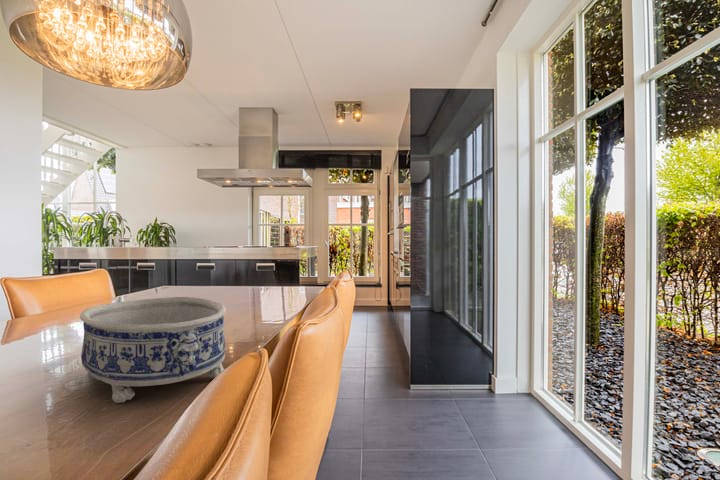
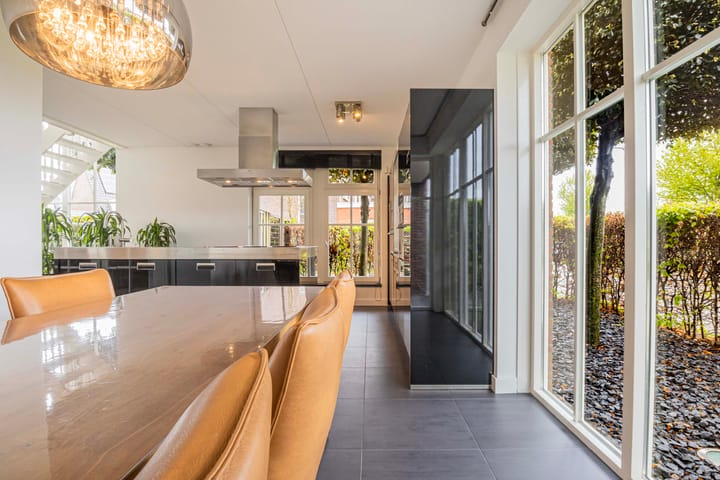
- decorative bowl (156, 340)
